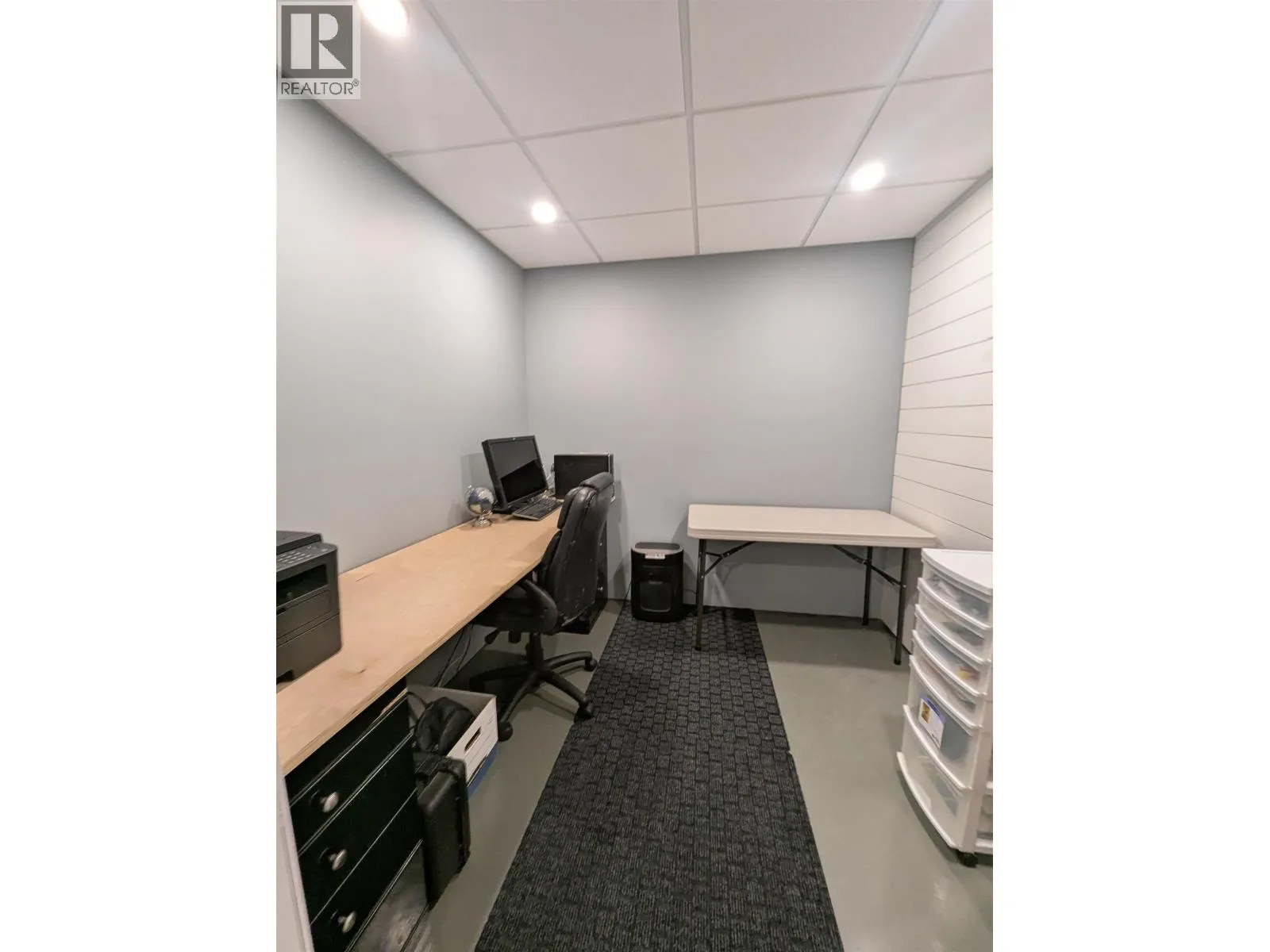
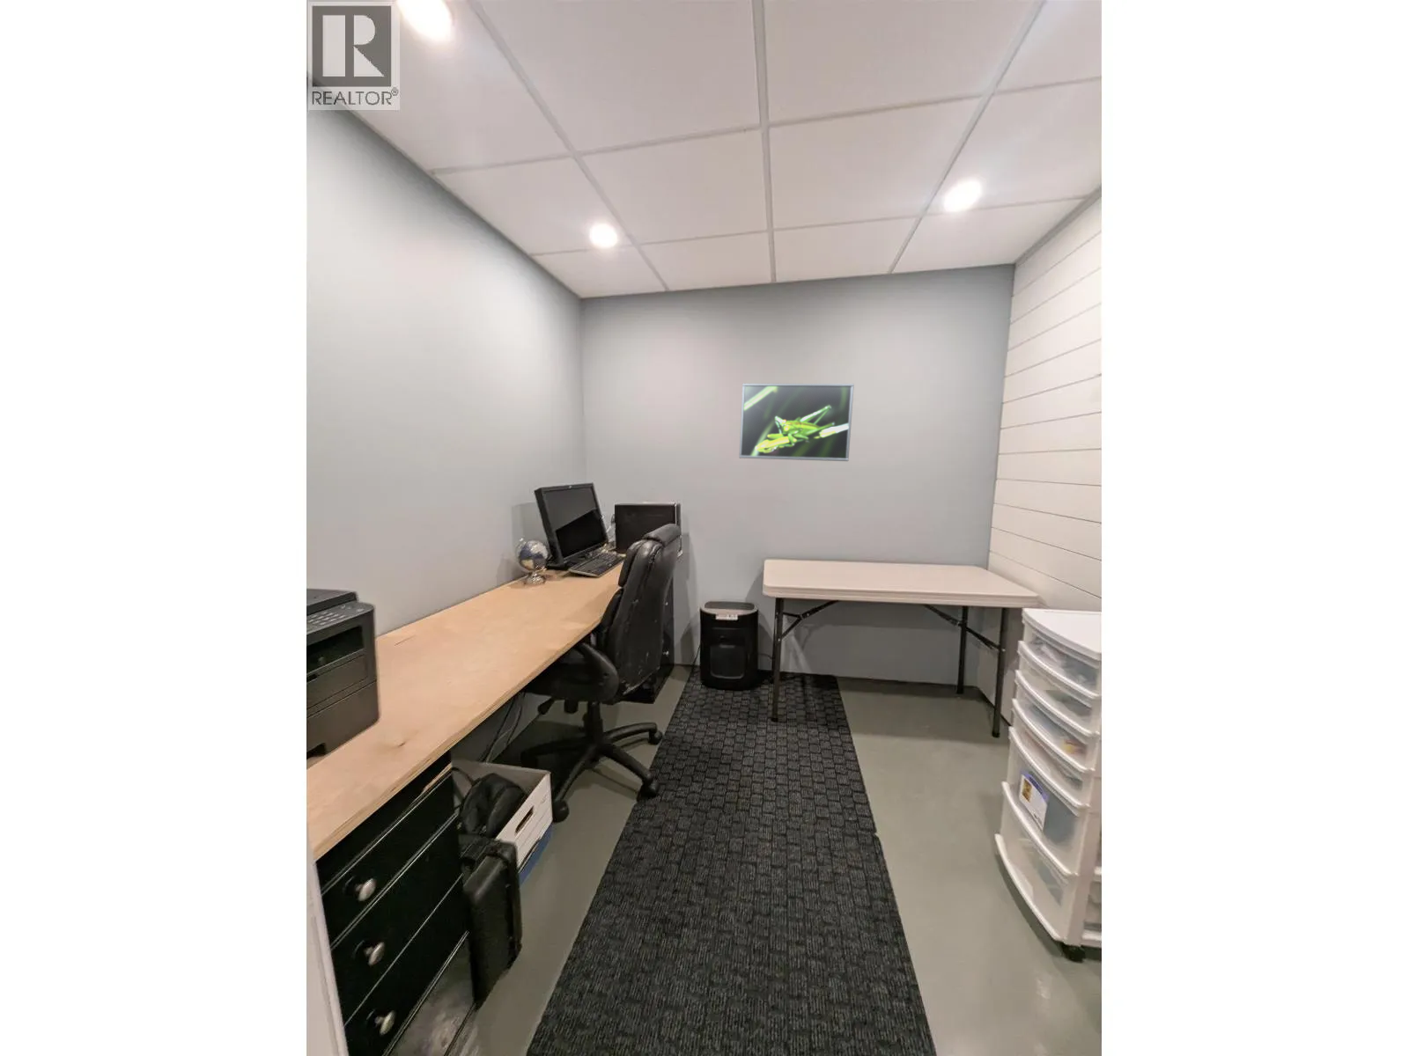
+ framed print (794, 422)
